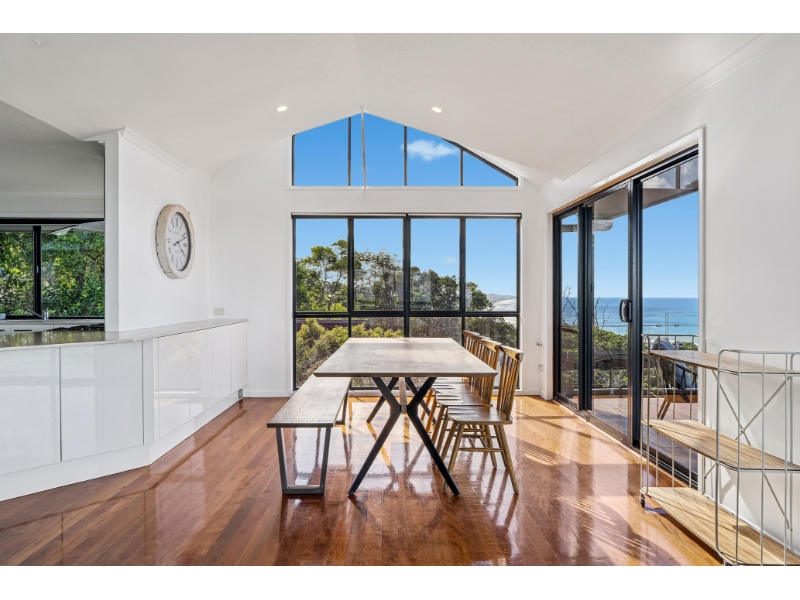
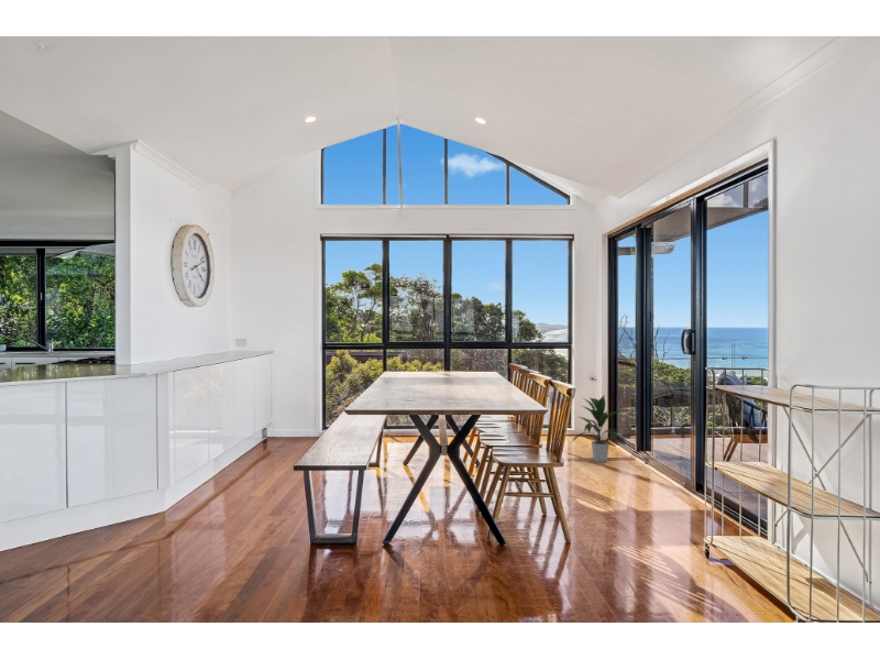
+ indoor plant (596, 427)
